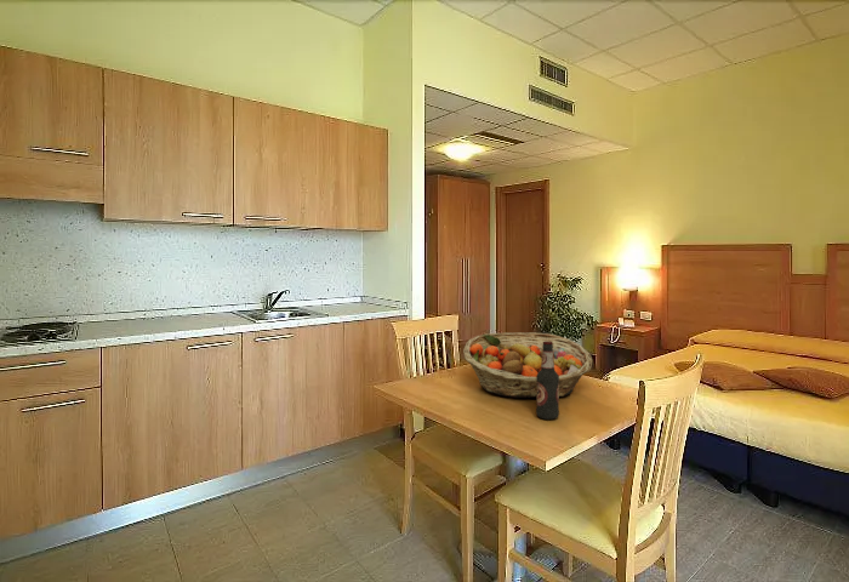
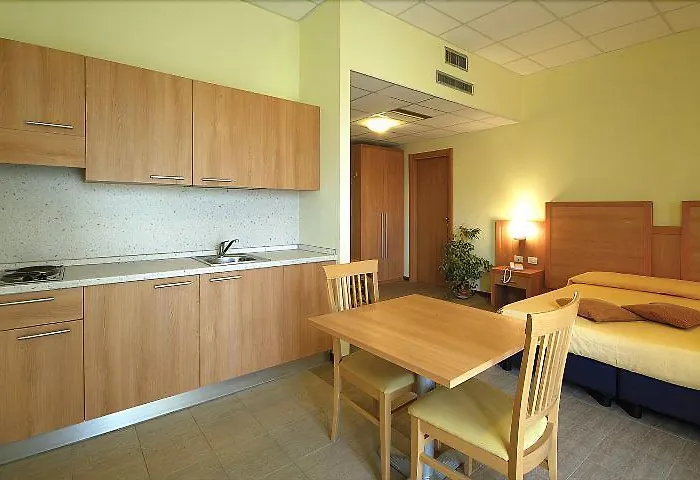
- fruit basket (525, 363)
- bottle (547, 378)
